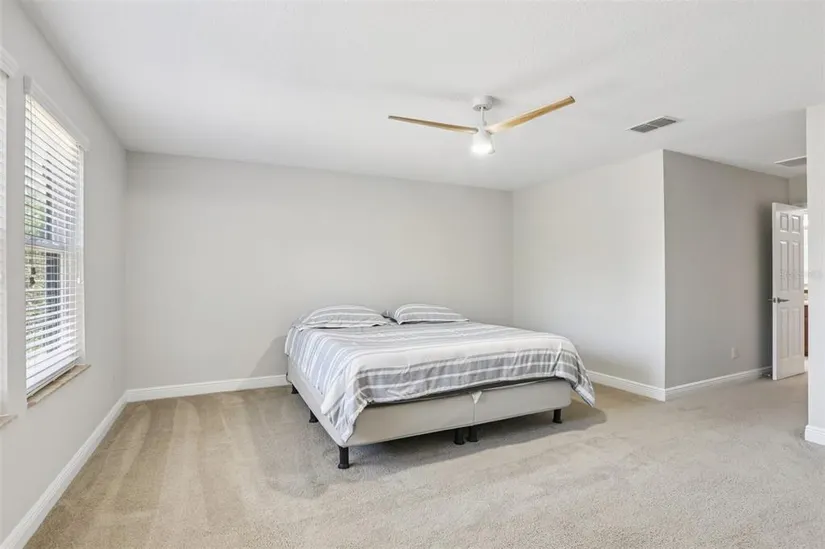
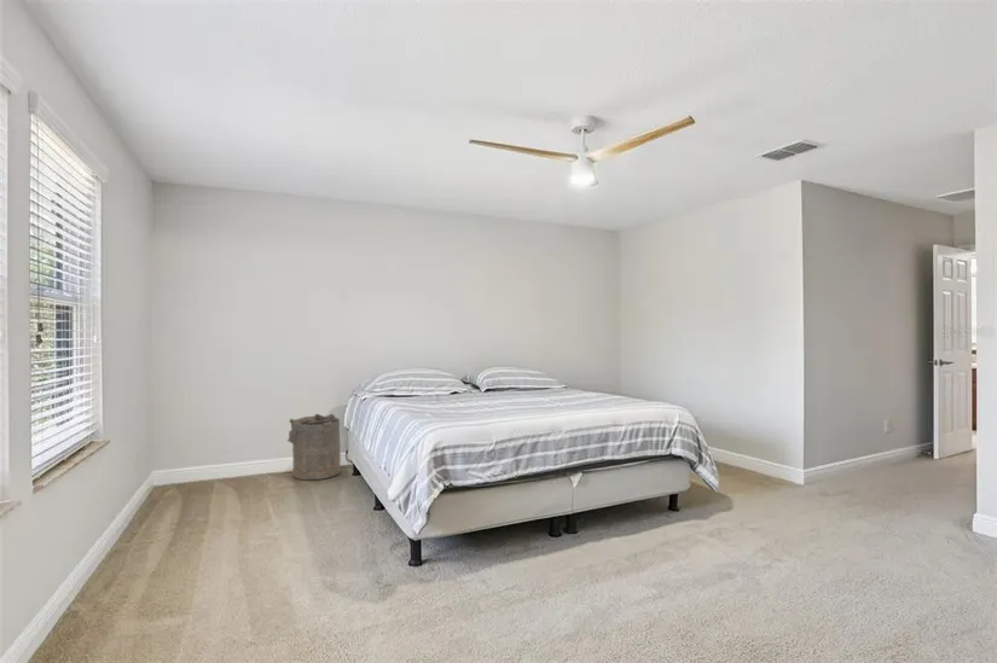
+ laundry hamper (314, 443)
